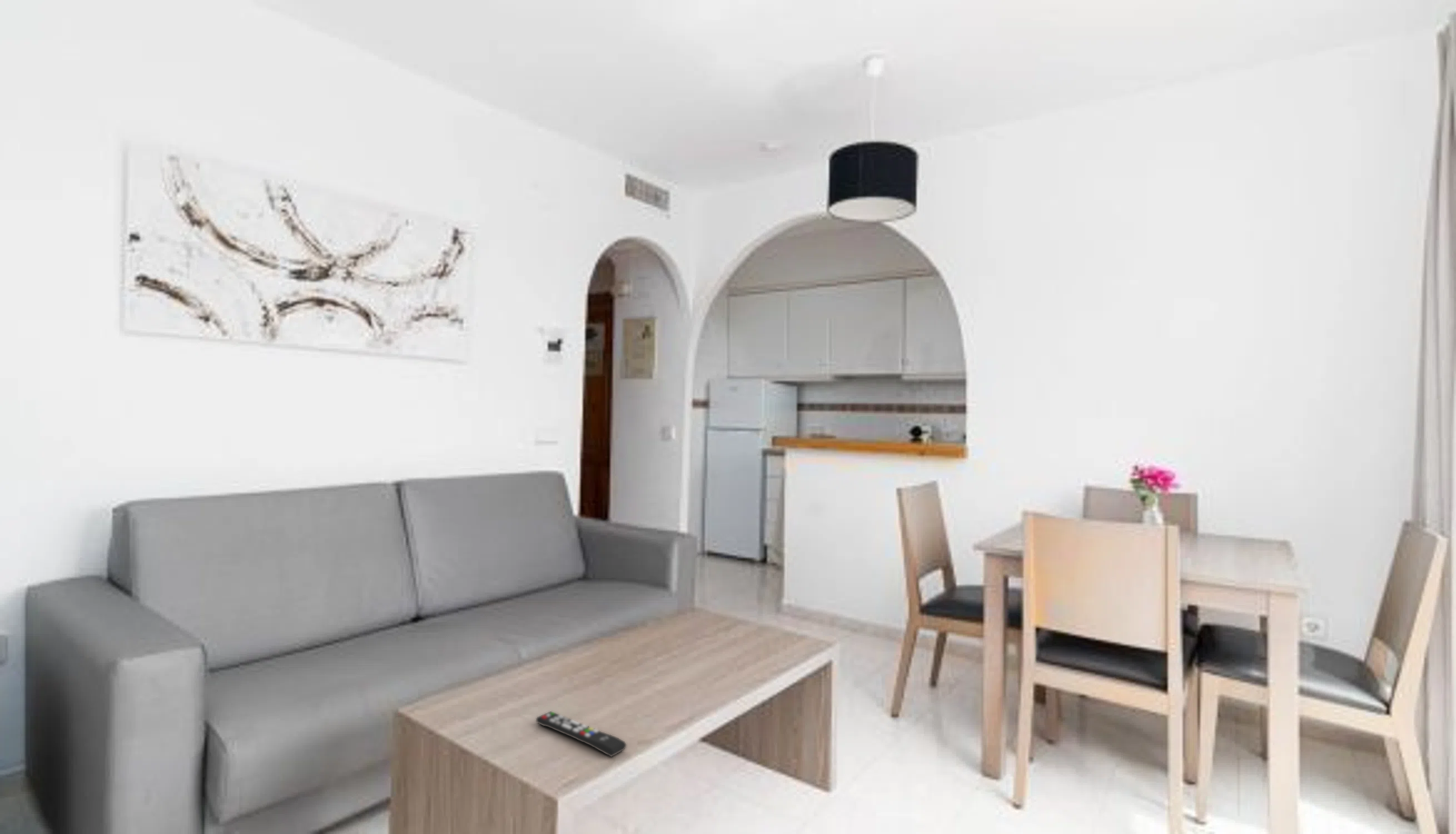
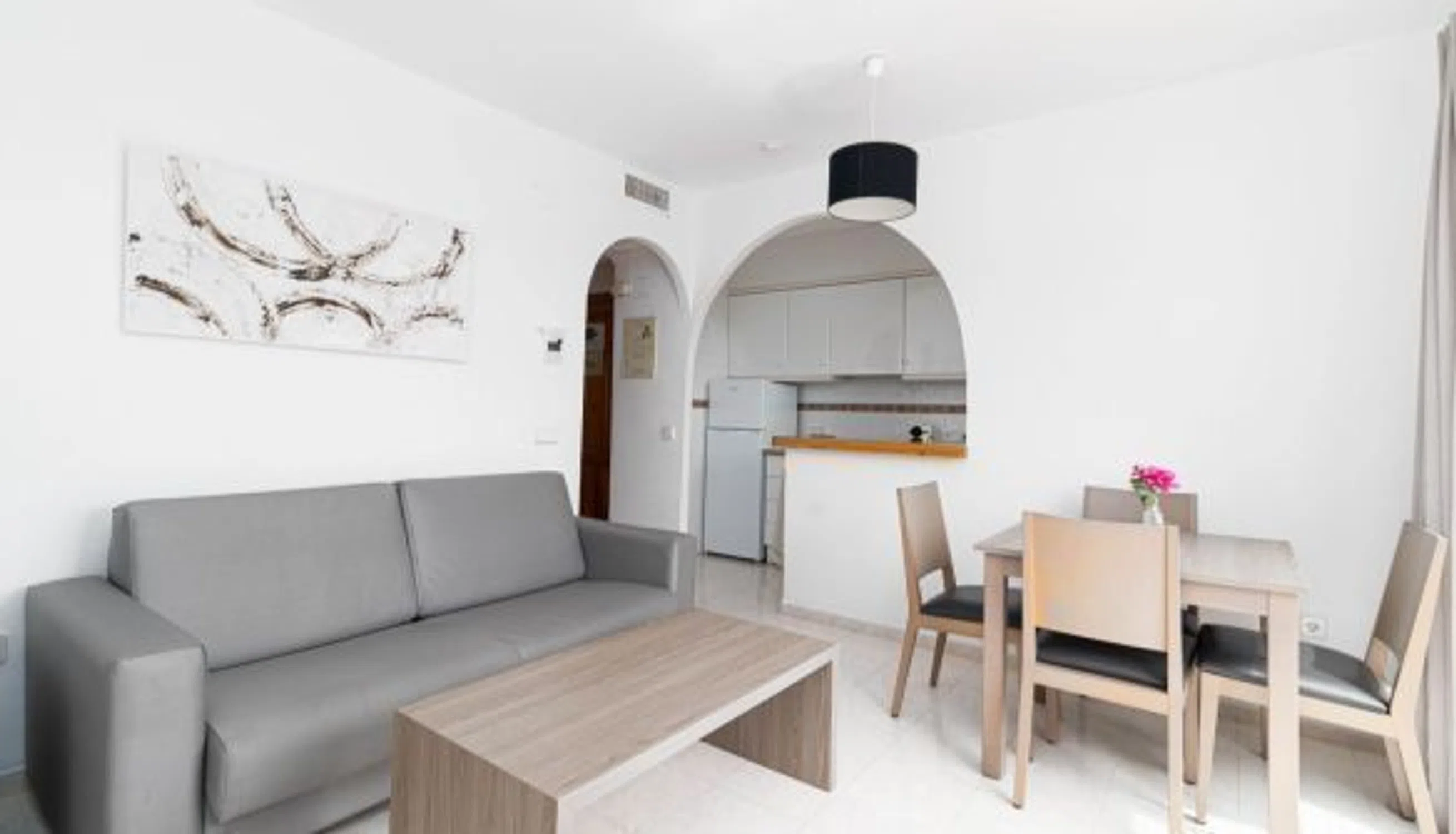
- remote control (579, 732)
